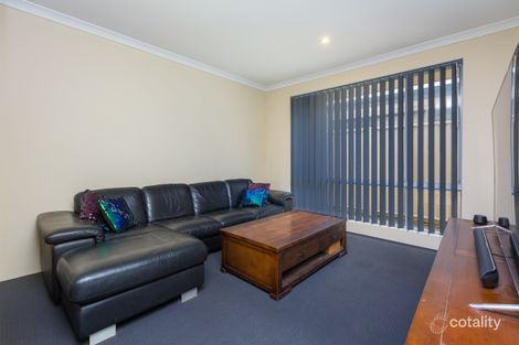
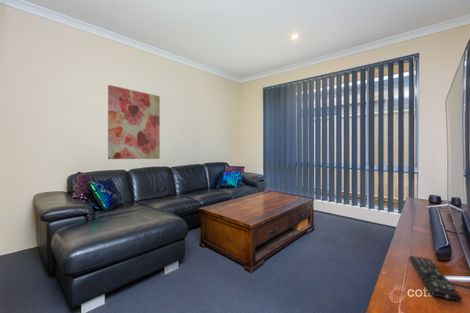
+ remote control (431, 274)
+ wall art (135, 125)
